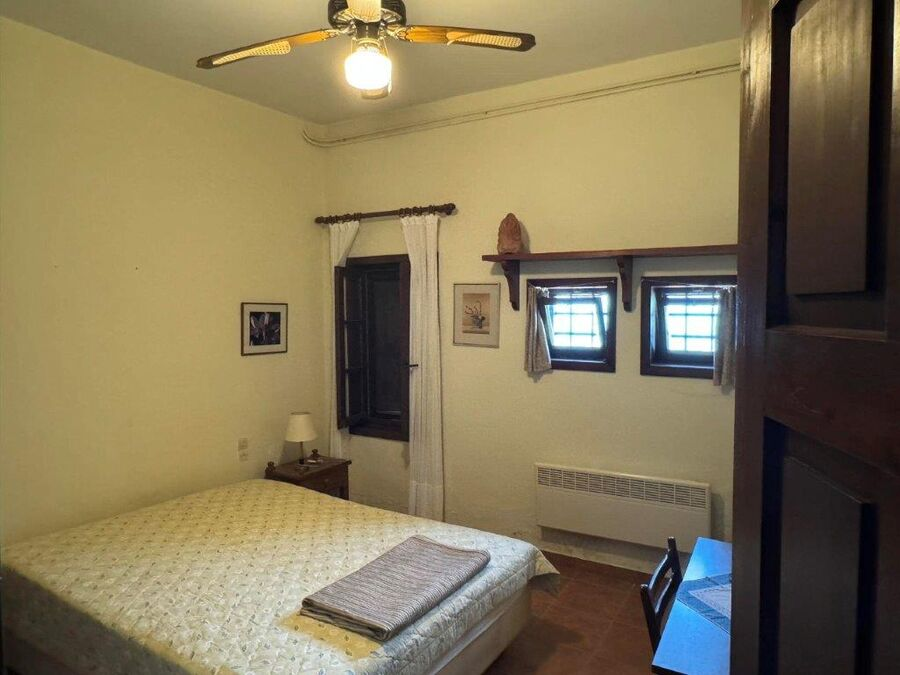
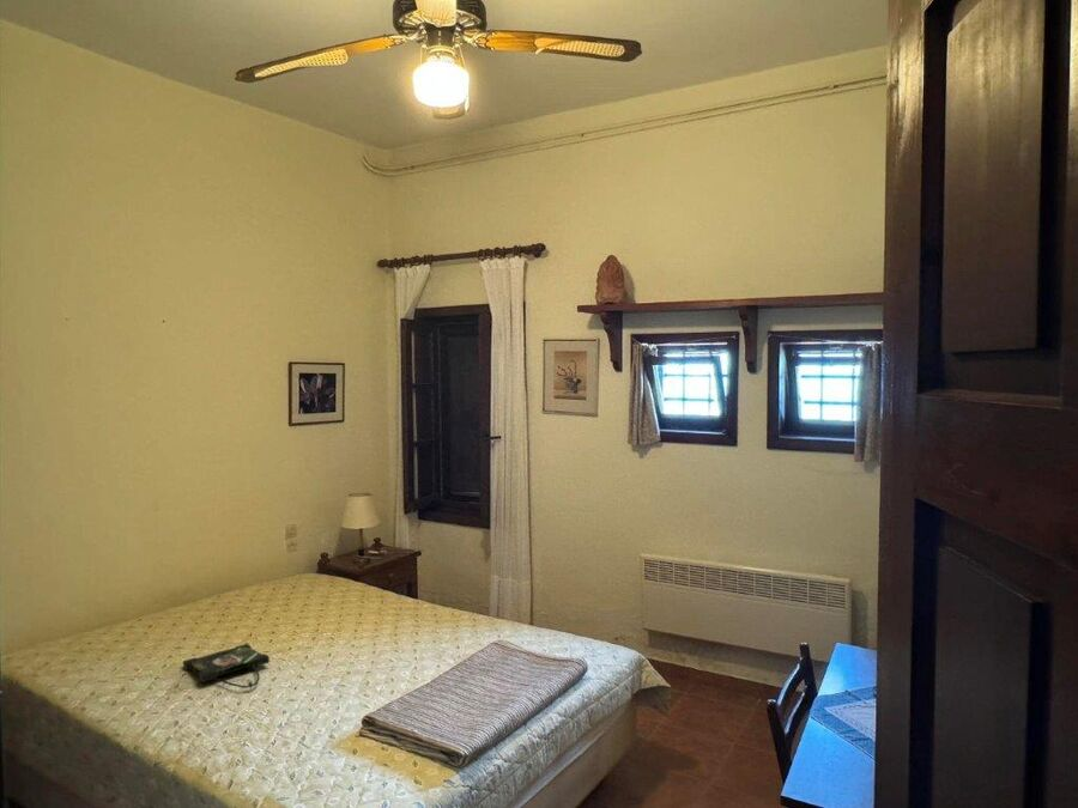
+ photo frame (232, 668)
